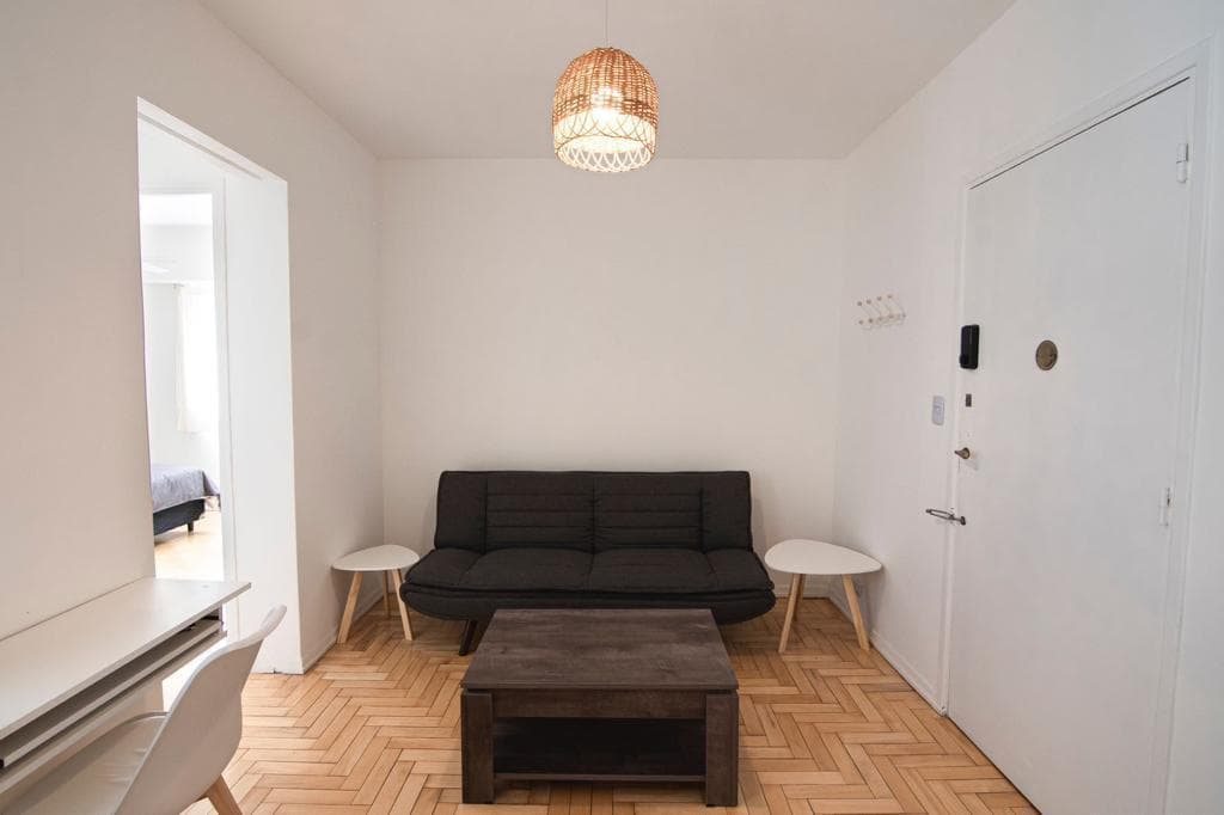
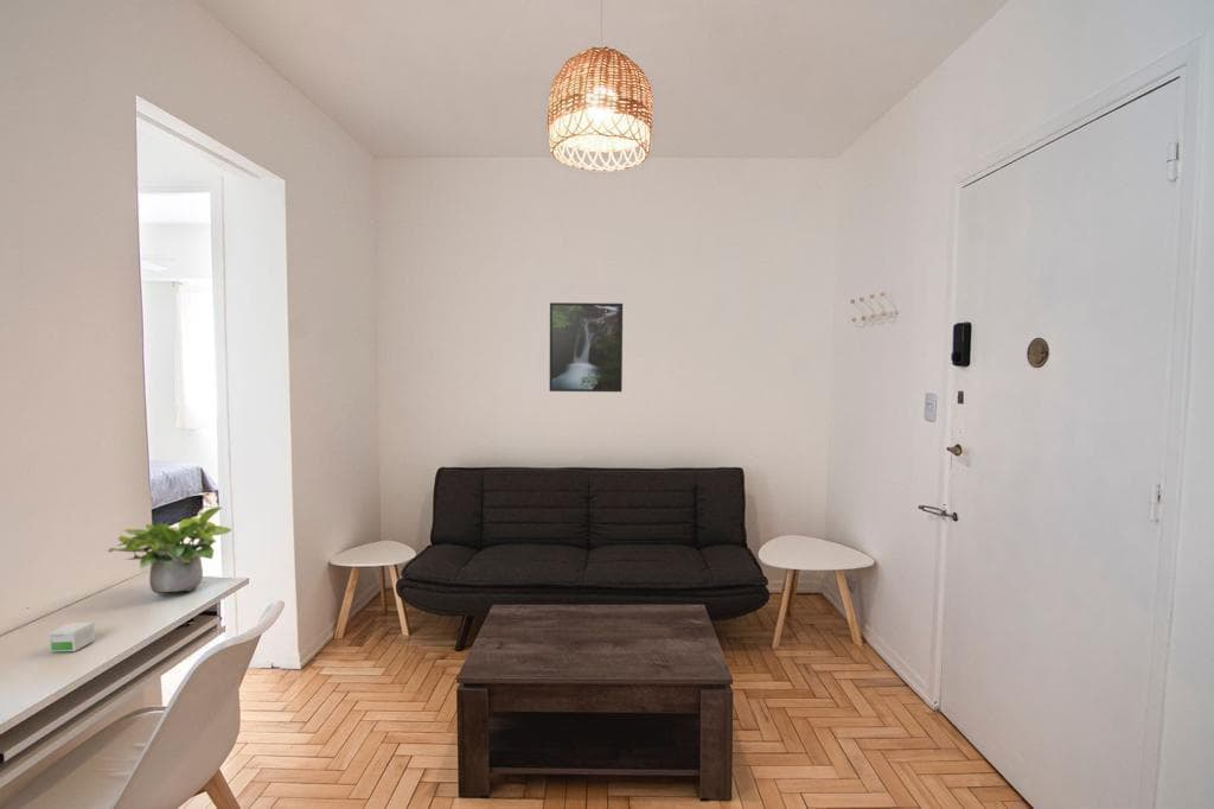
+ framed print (586, 348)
+ potted plant (173, 553)
+ small box (72, 636)
